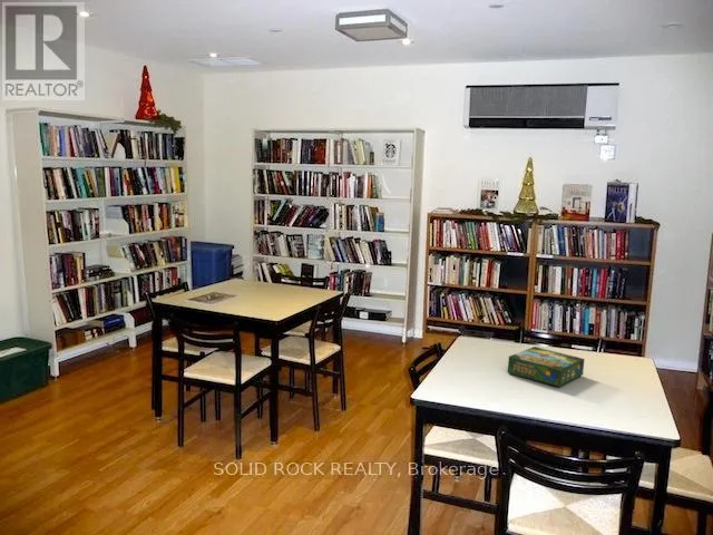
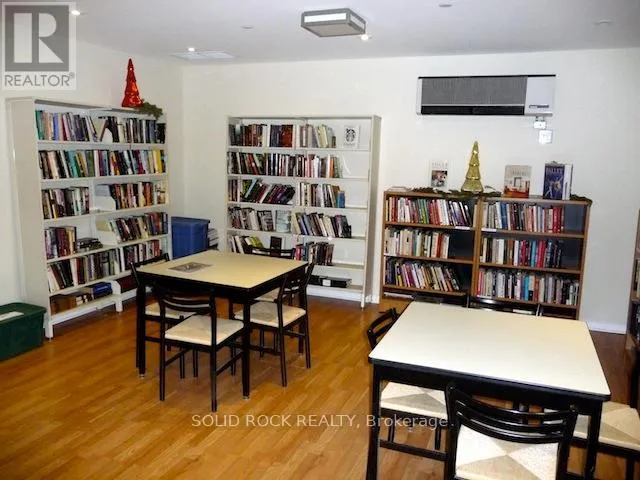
- board game (546, 366)
